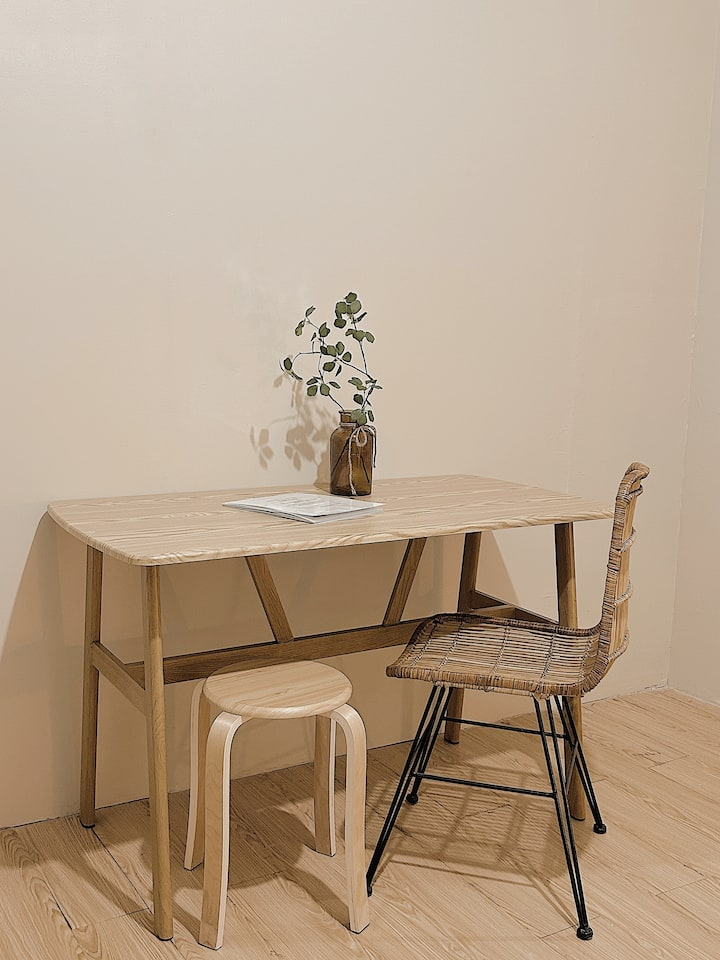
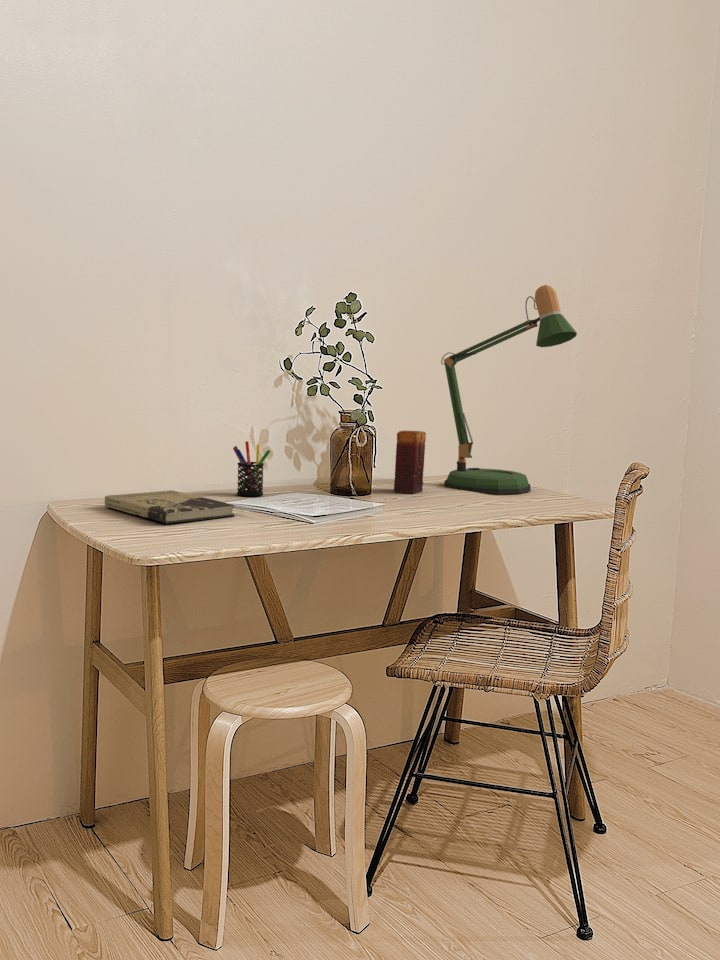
+ book (168, 505)
+ candle (409, 461)
+ pen holder (253, 467)
+ desk lamp (489, 347)
